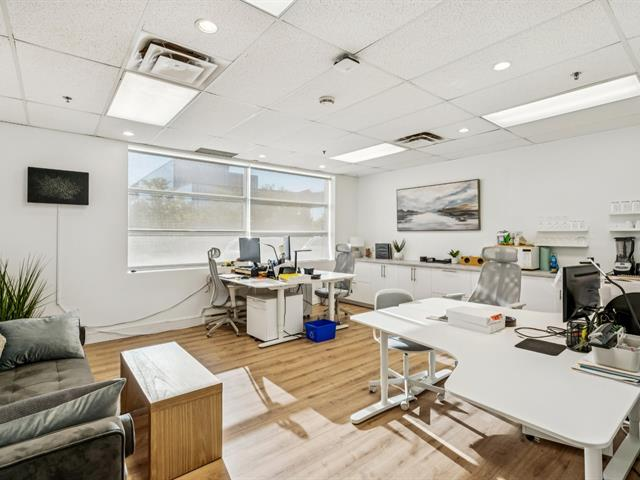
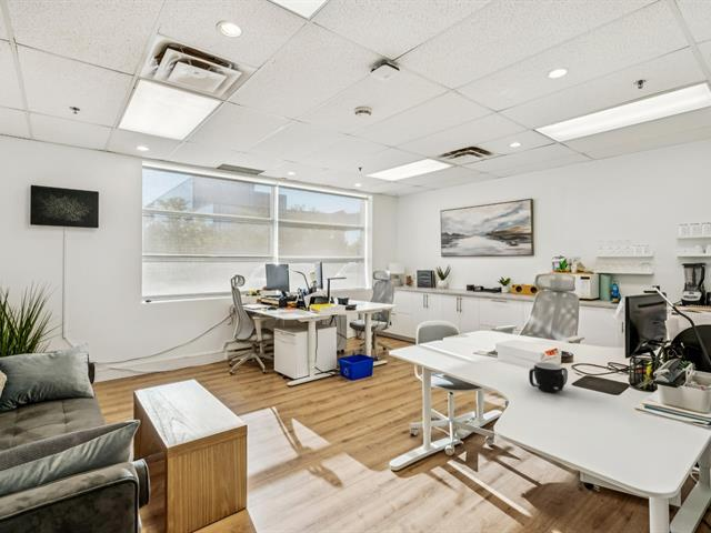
+ mug (548, 376)
